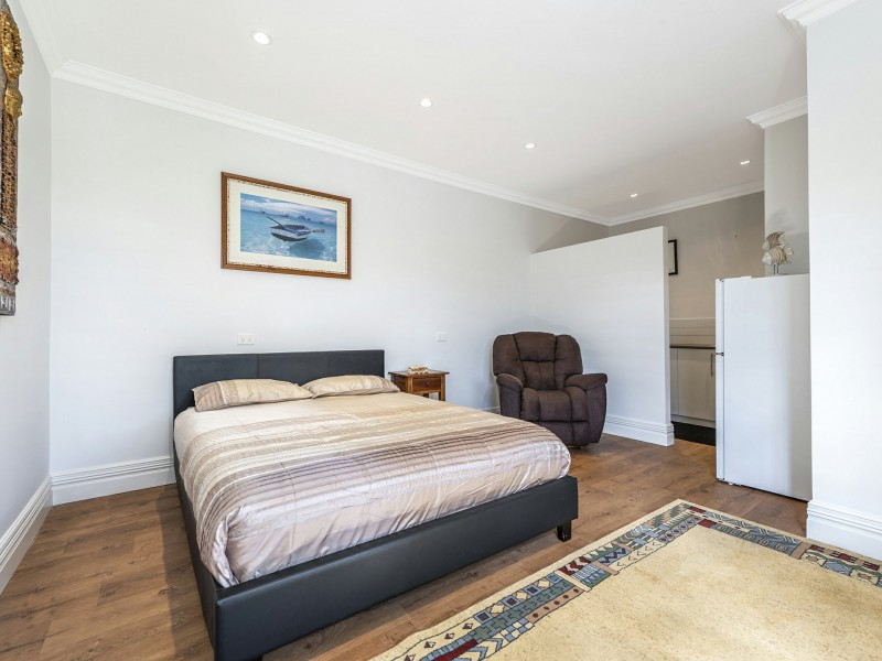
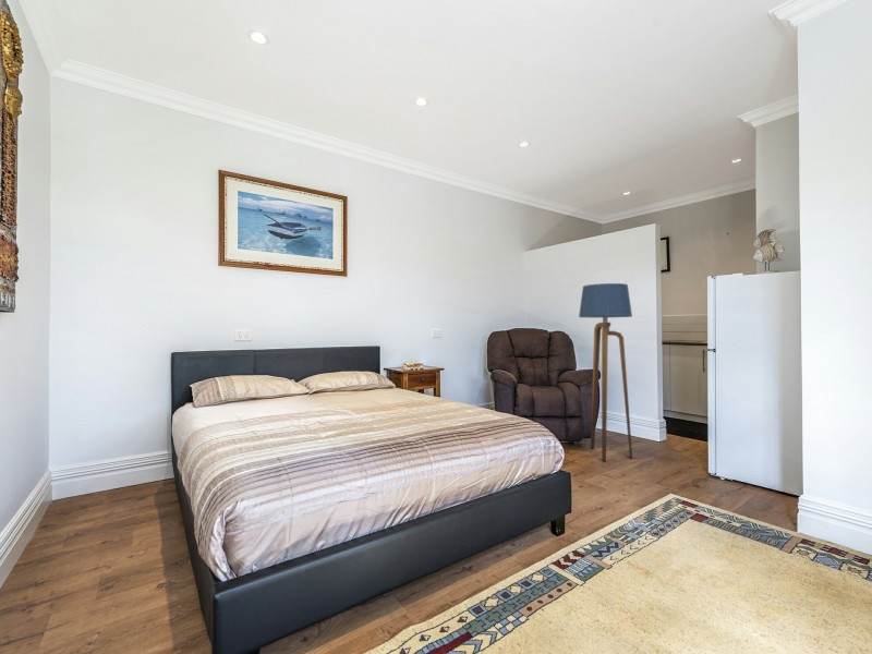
+ floor lamp (605, 370)
